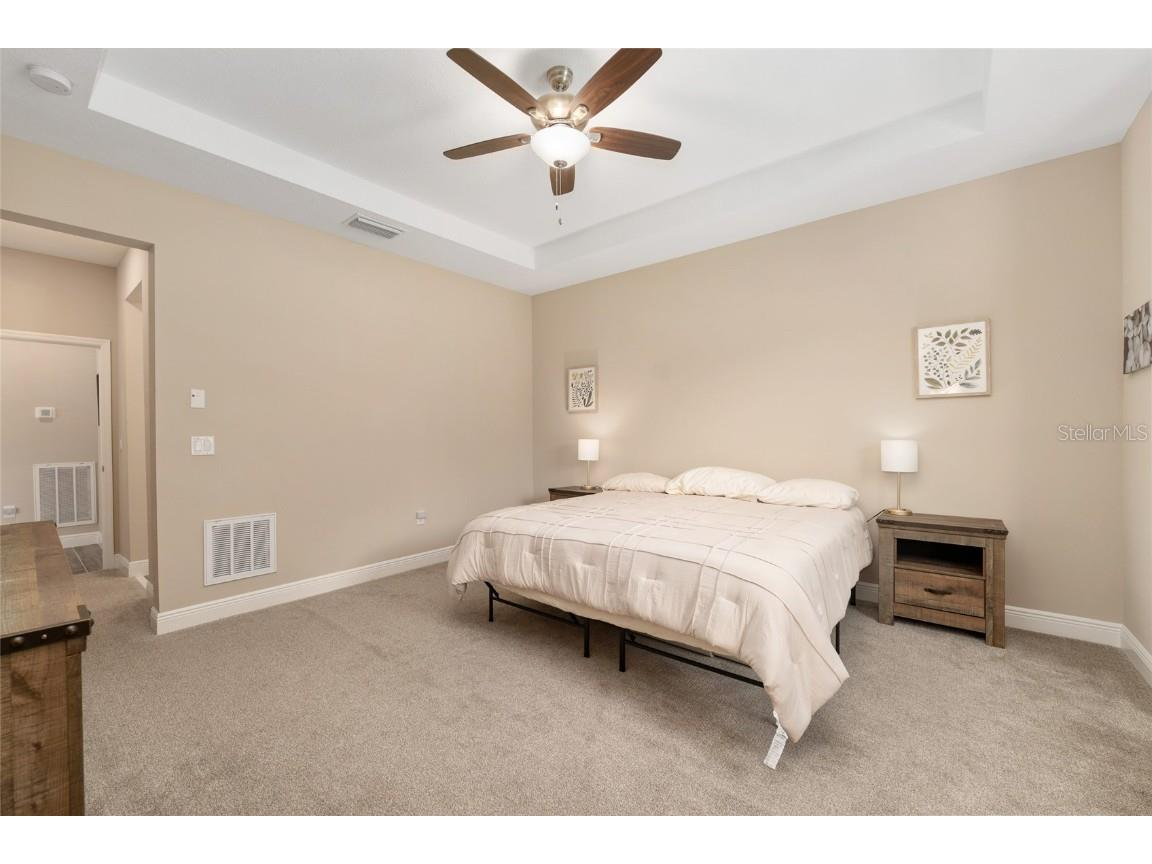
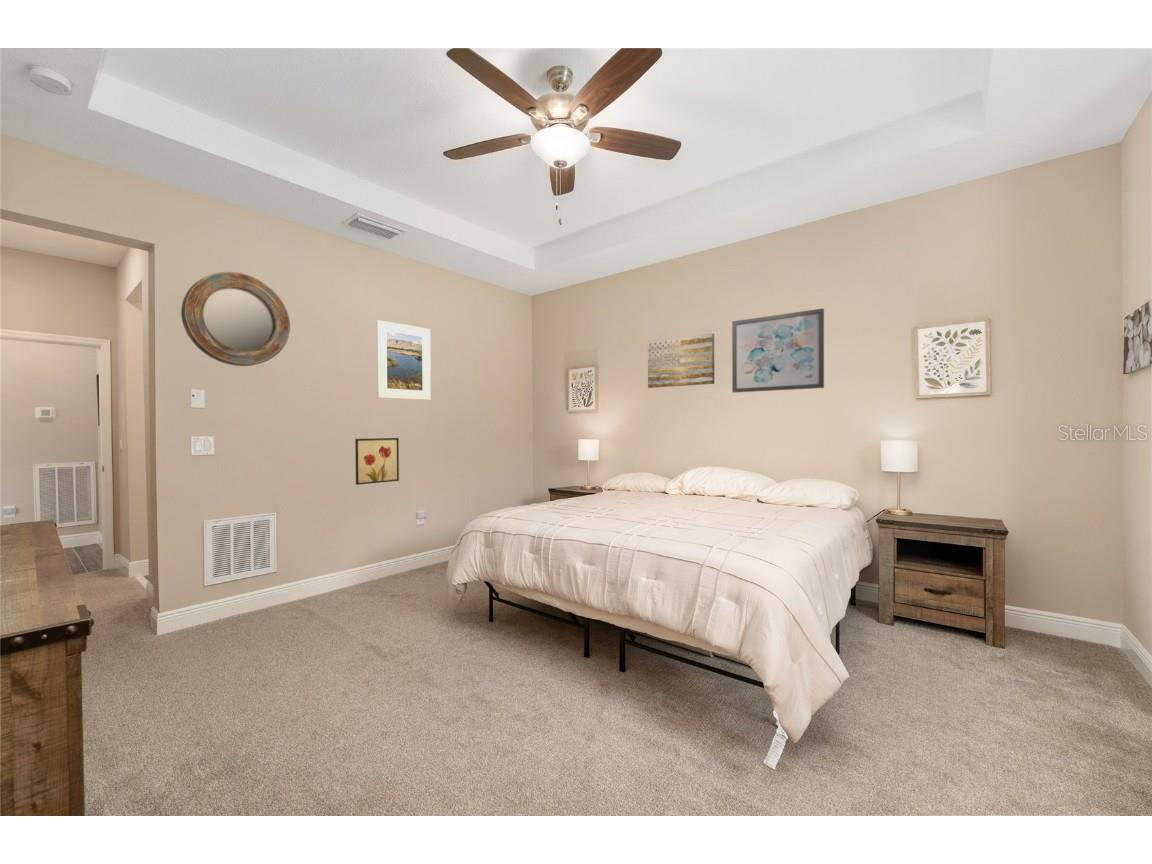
+ wall art (377, 460)
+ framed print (404, 361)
+ wall art (775, 352)
+ home mirror (239, 319)
+ wall art (679, 361)
